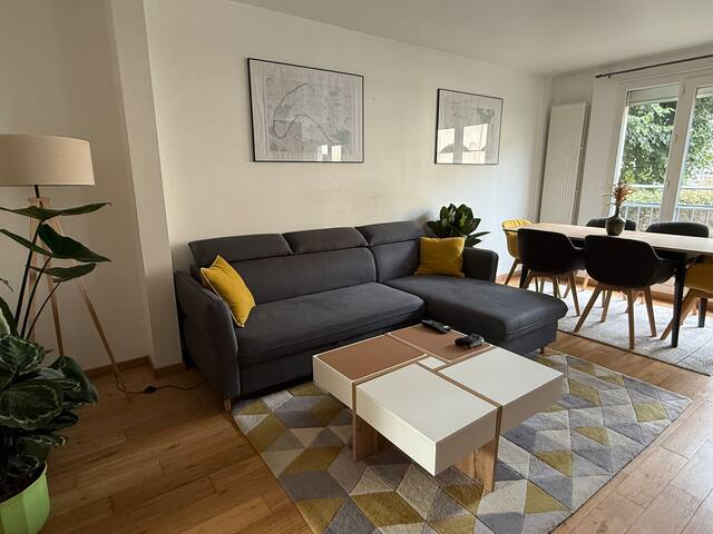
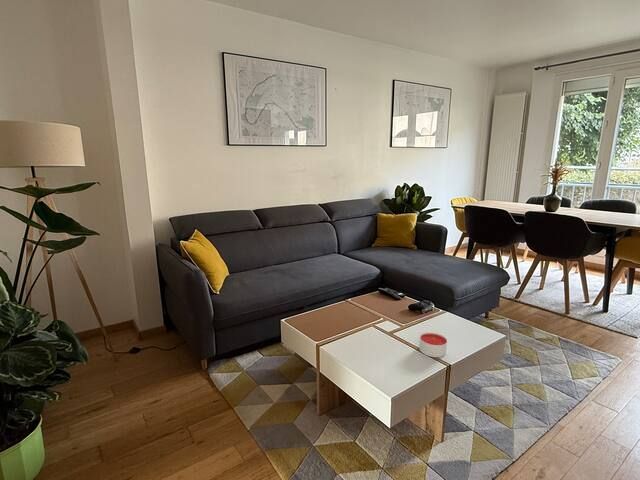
+ candle (433, 344)
